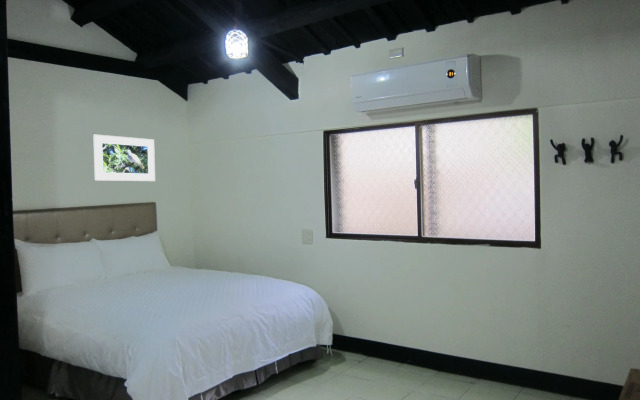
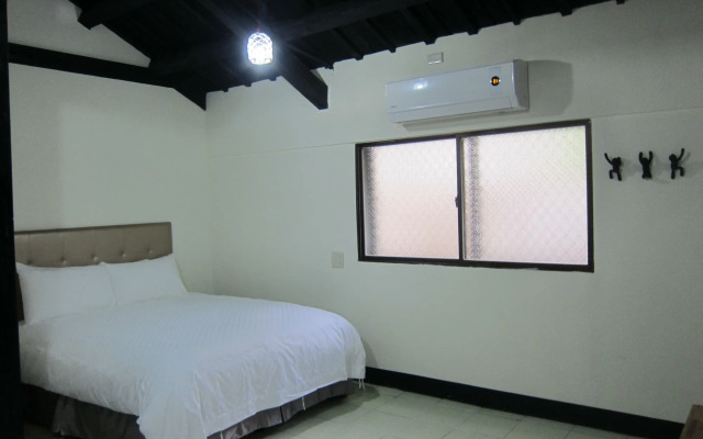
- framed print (125, 159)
